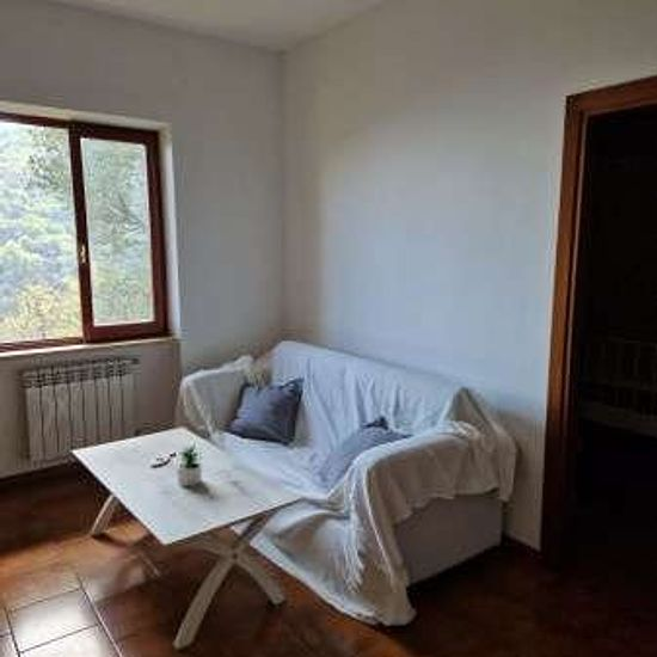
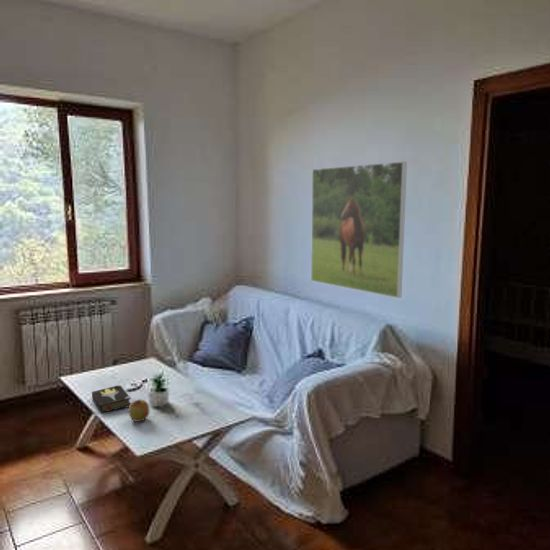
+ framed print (353, 228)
+ hardback book (111, 397)
+ apple (139, 409)
